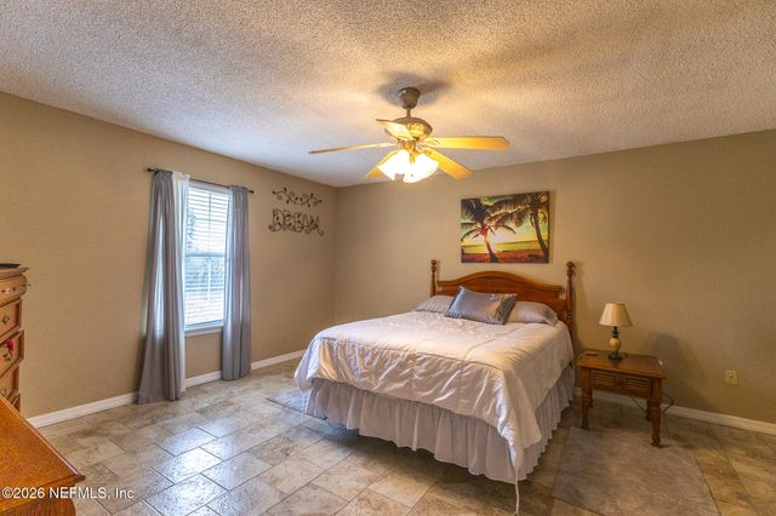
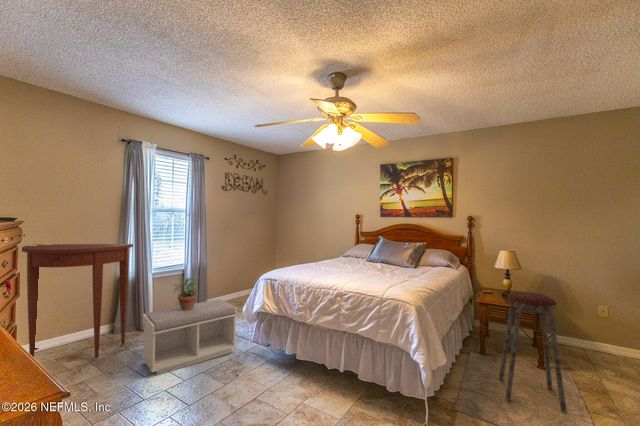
+ potted plant (184, 292)
+ music stool (517, 342)
+ console table (93, 297)
+ bench (191, 332)
